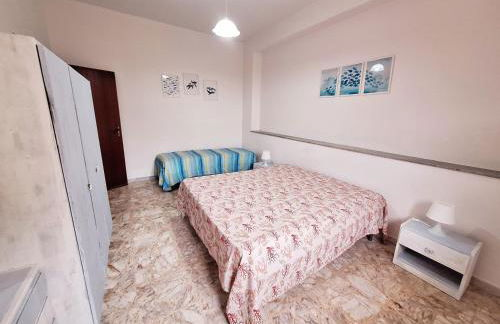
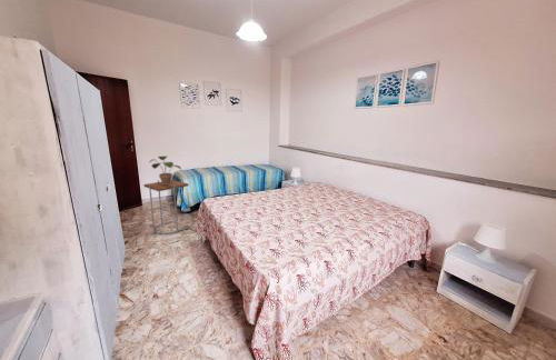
+ potted plant (165, 170)
+ side table (160, 206)
